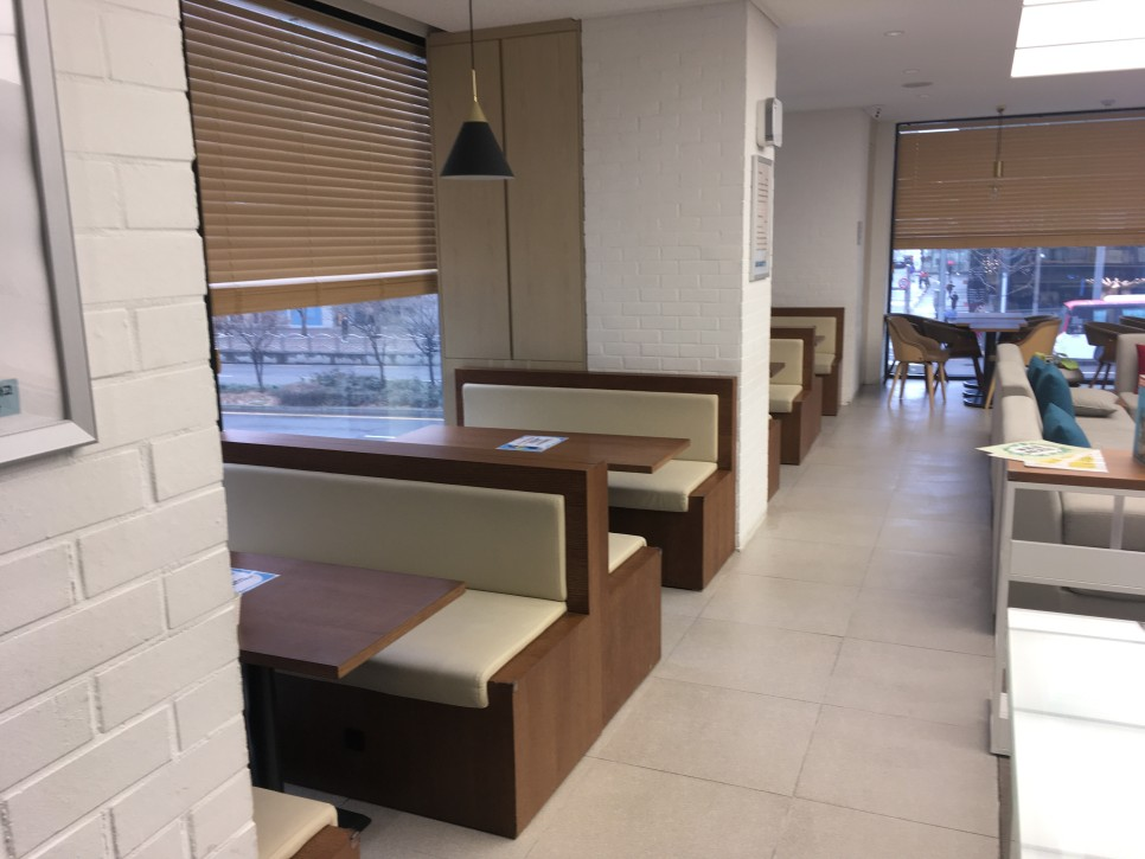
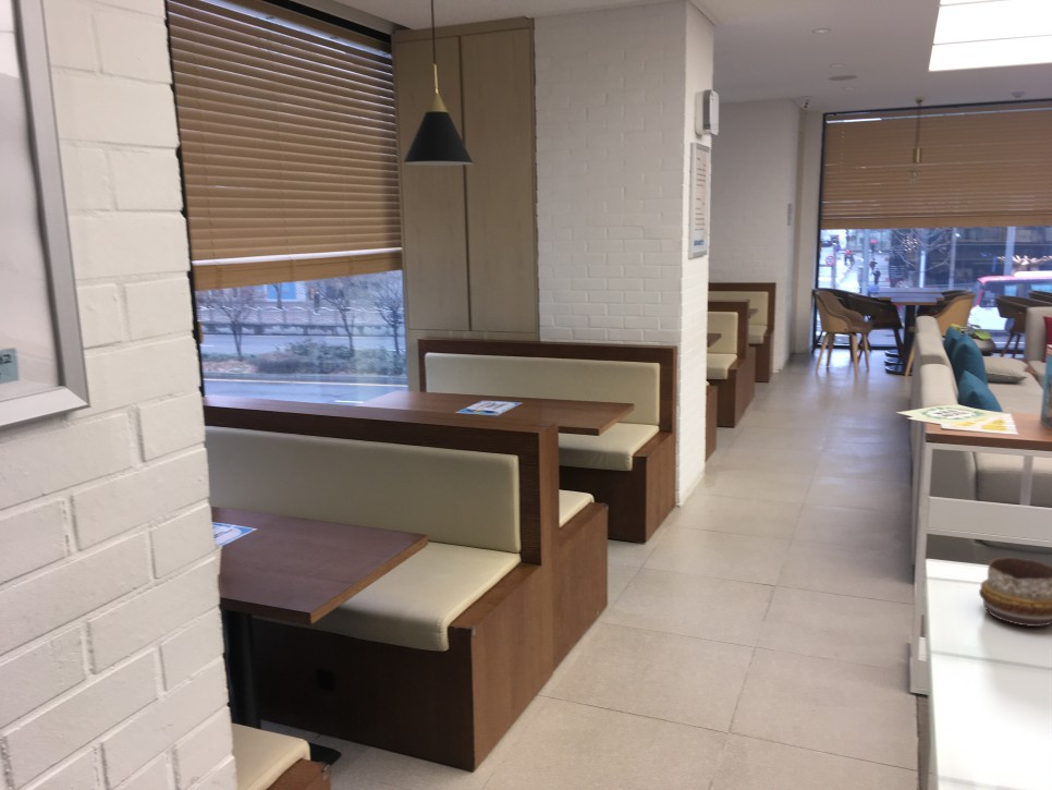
+ decorative bowl (1022, 592)
